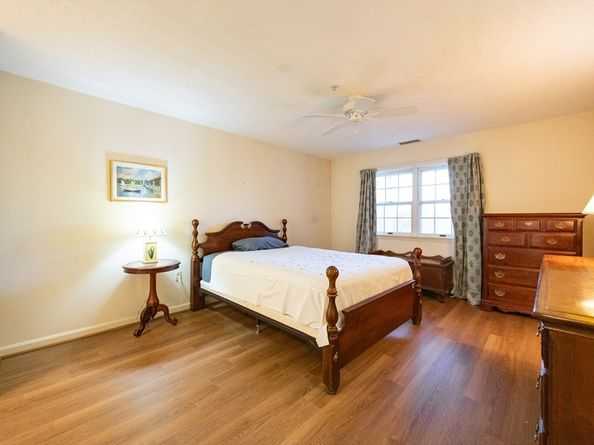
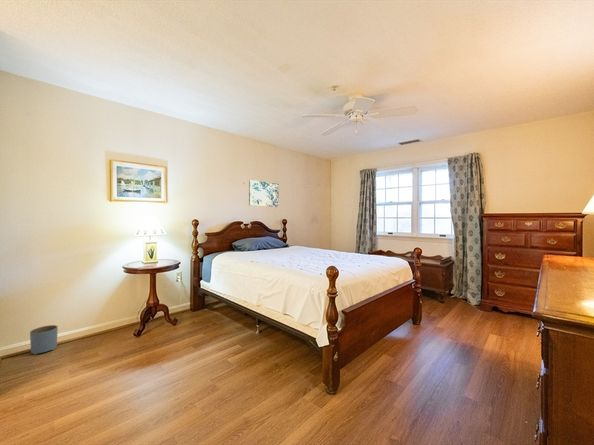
+ planter (44, 339)
+ wall art (264, 194)
